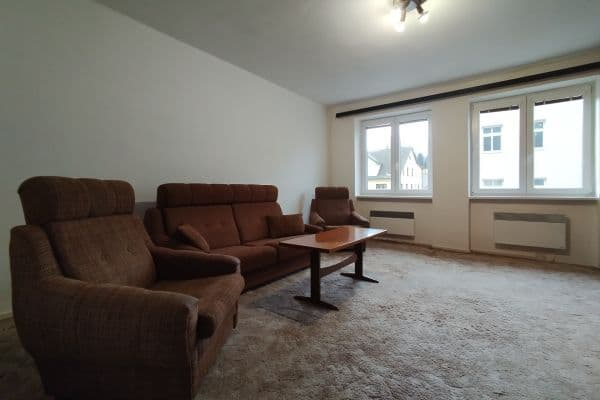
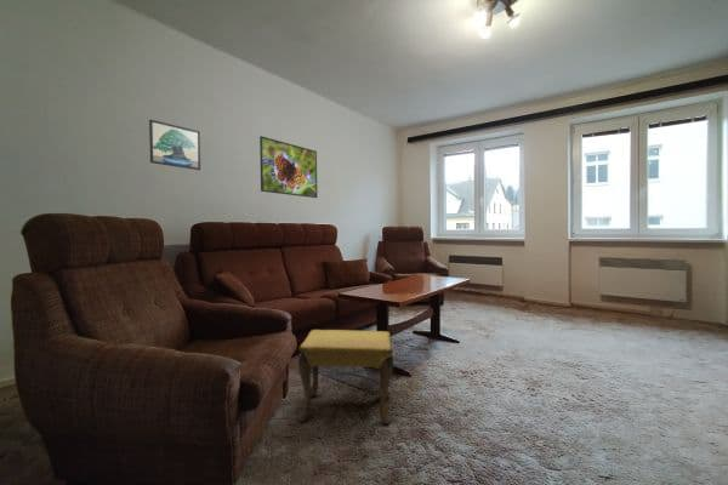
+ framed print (176, 146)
+ footstool (347, 365)
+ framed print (290, 169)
